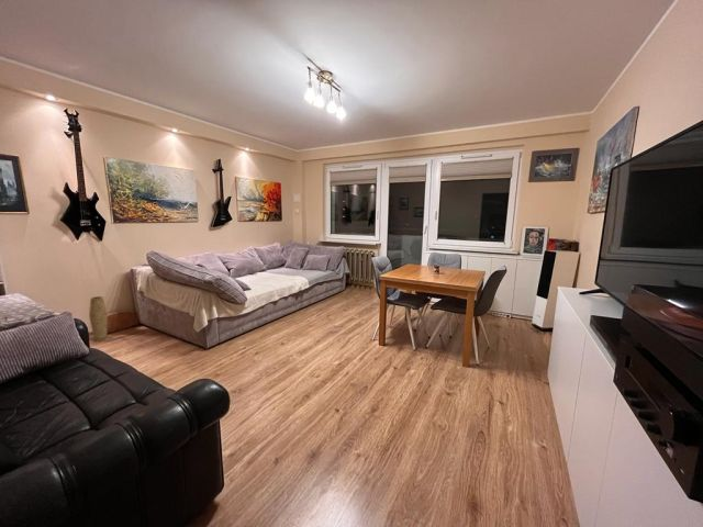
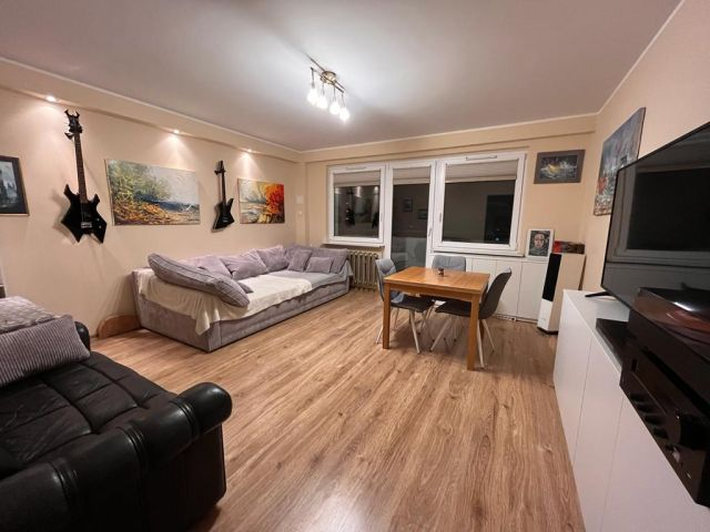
- vase (98, 318)
